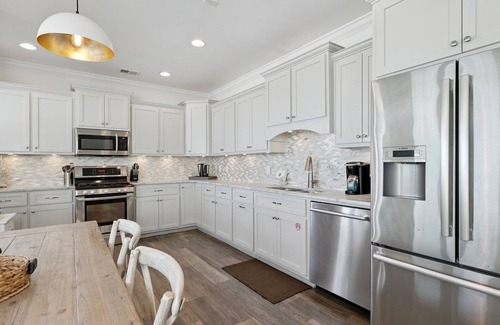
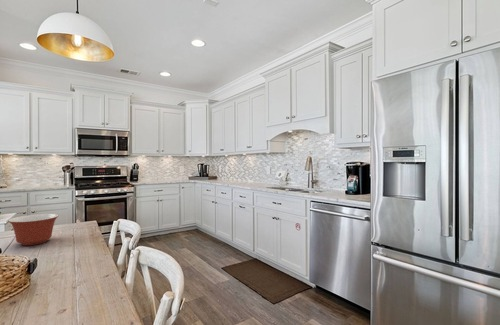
+ mixing bowl (34, 229)
